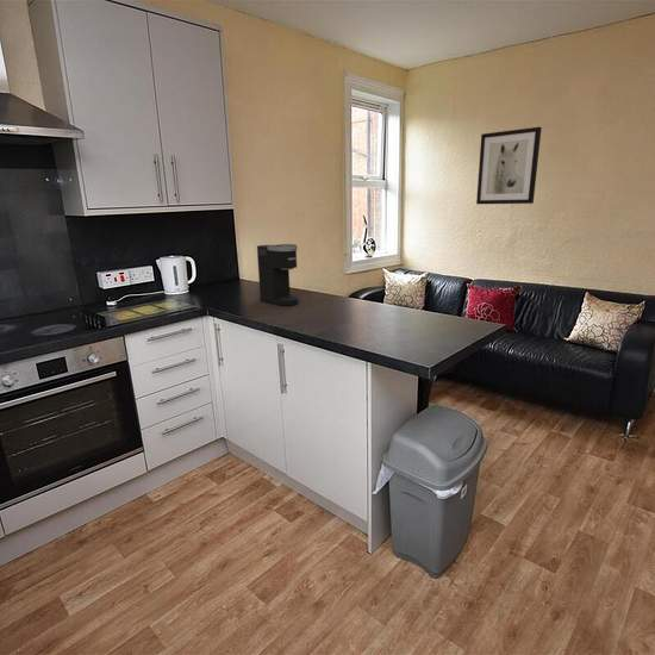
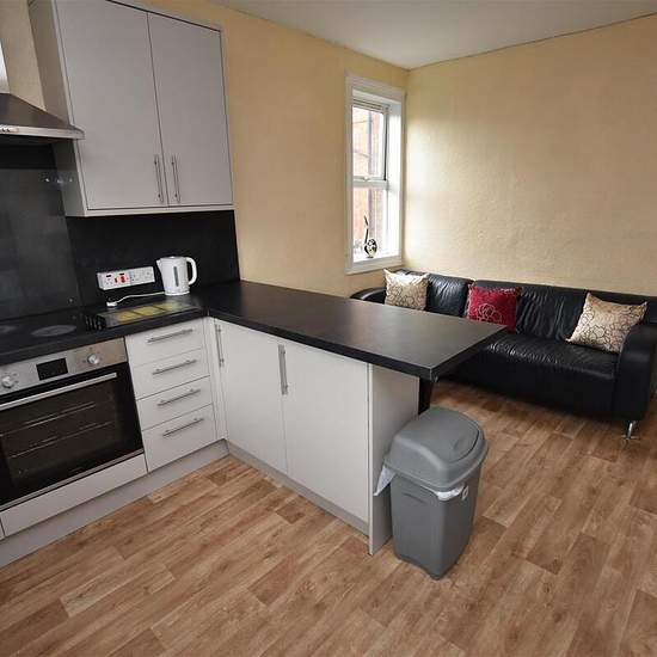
- wall art (506, 168)
- coffee maker (277, 273)
